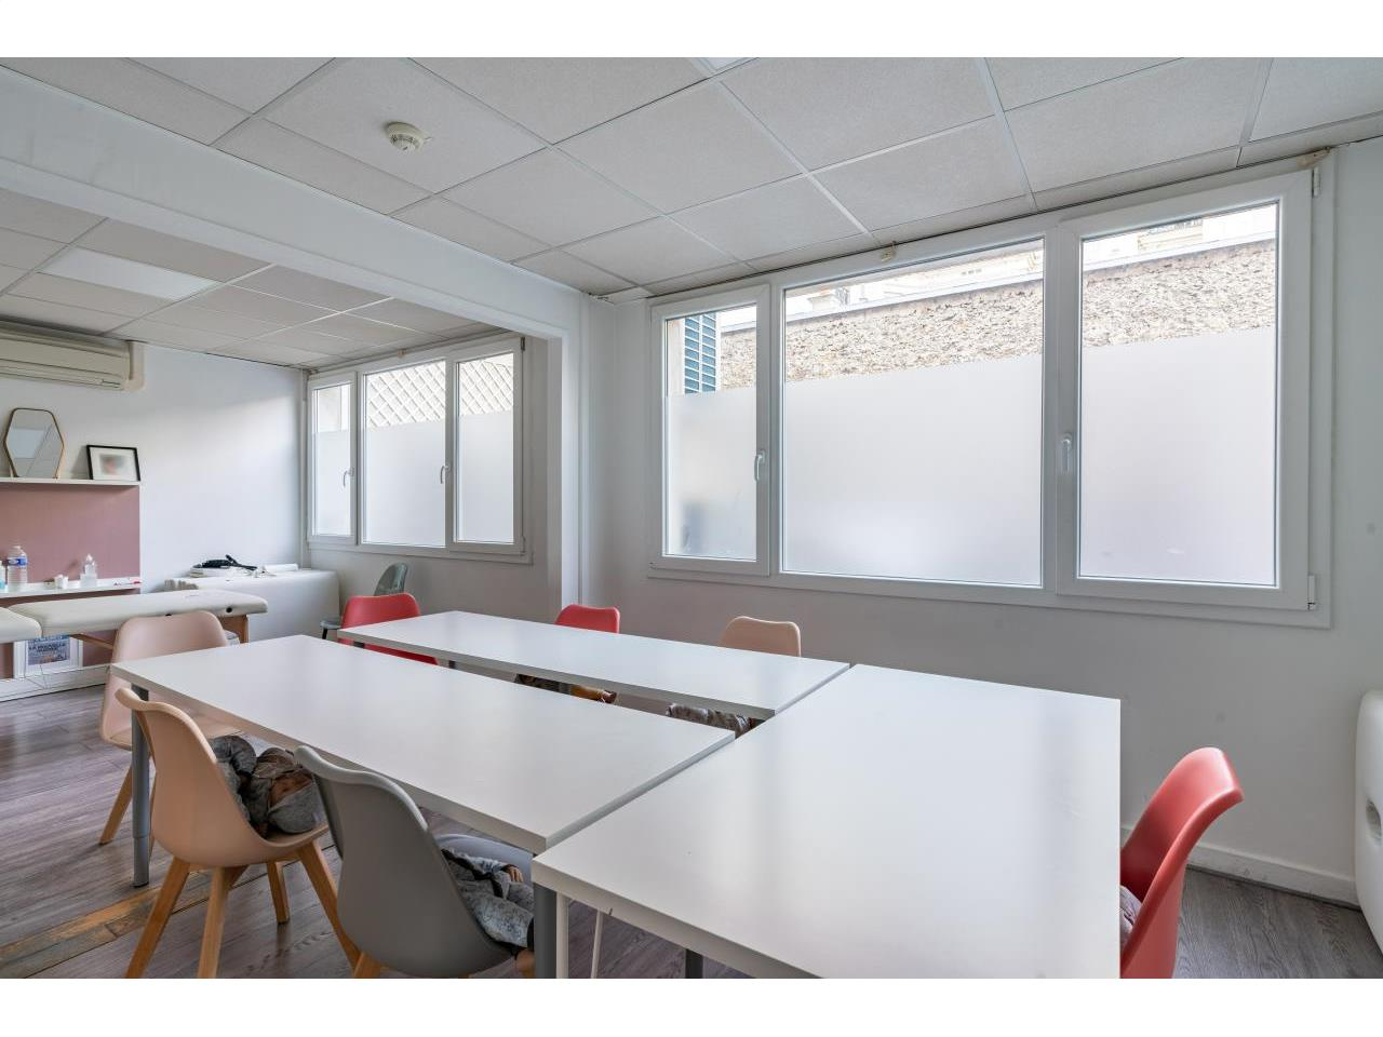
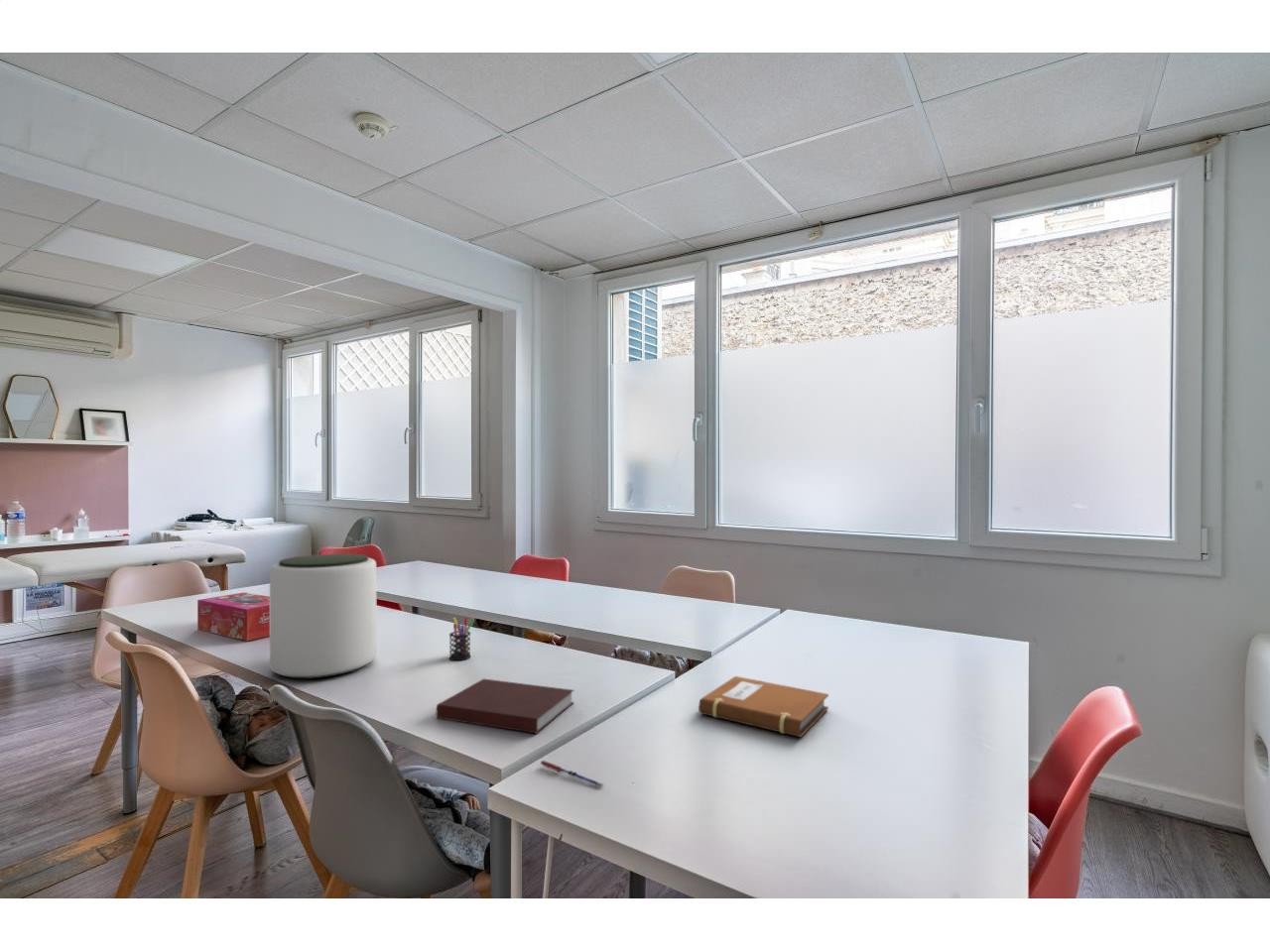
+ notebook (761, 703)
+ pen (571, 773)
+ notebook (507, 703)
+ plant pot (324, 612)
+ pen holder (462, 636)
+ tissue box (245, 615)
